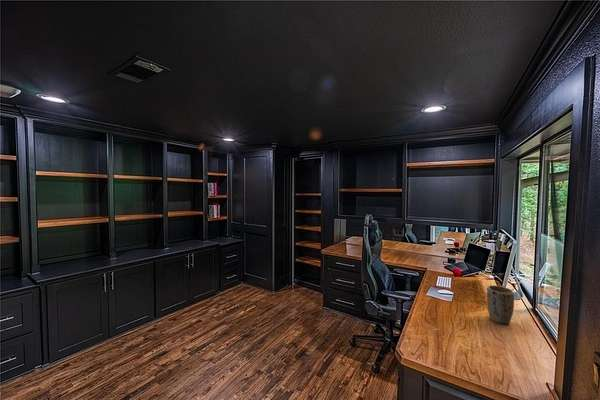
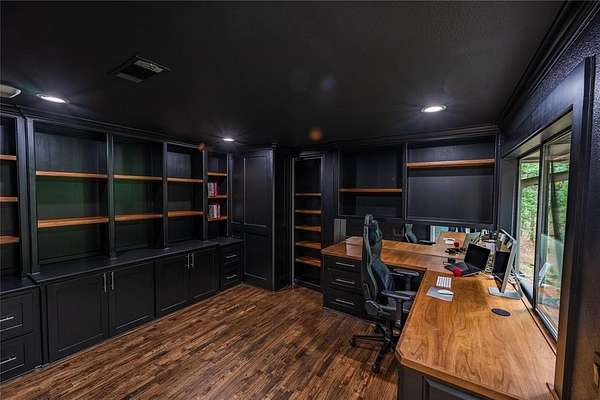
- plant pot (499, 304)
